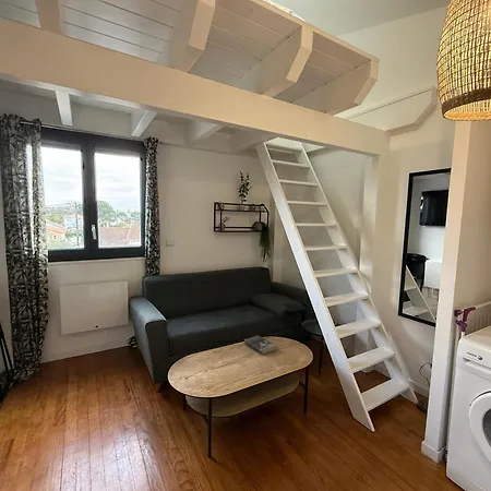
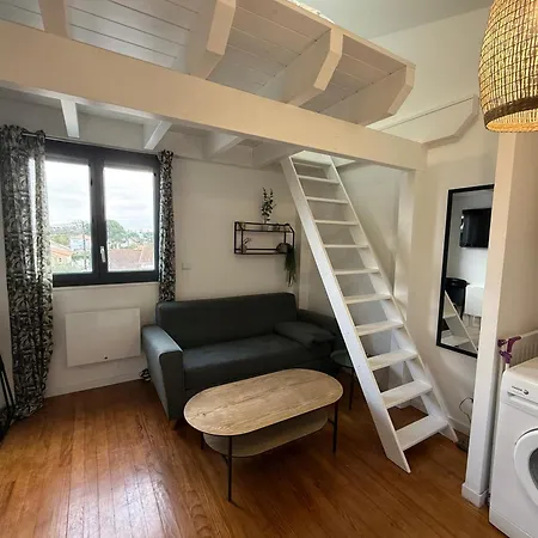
- book (260, 344)
